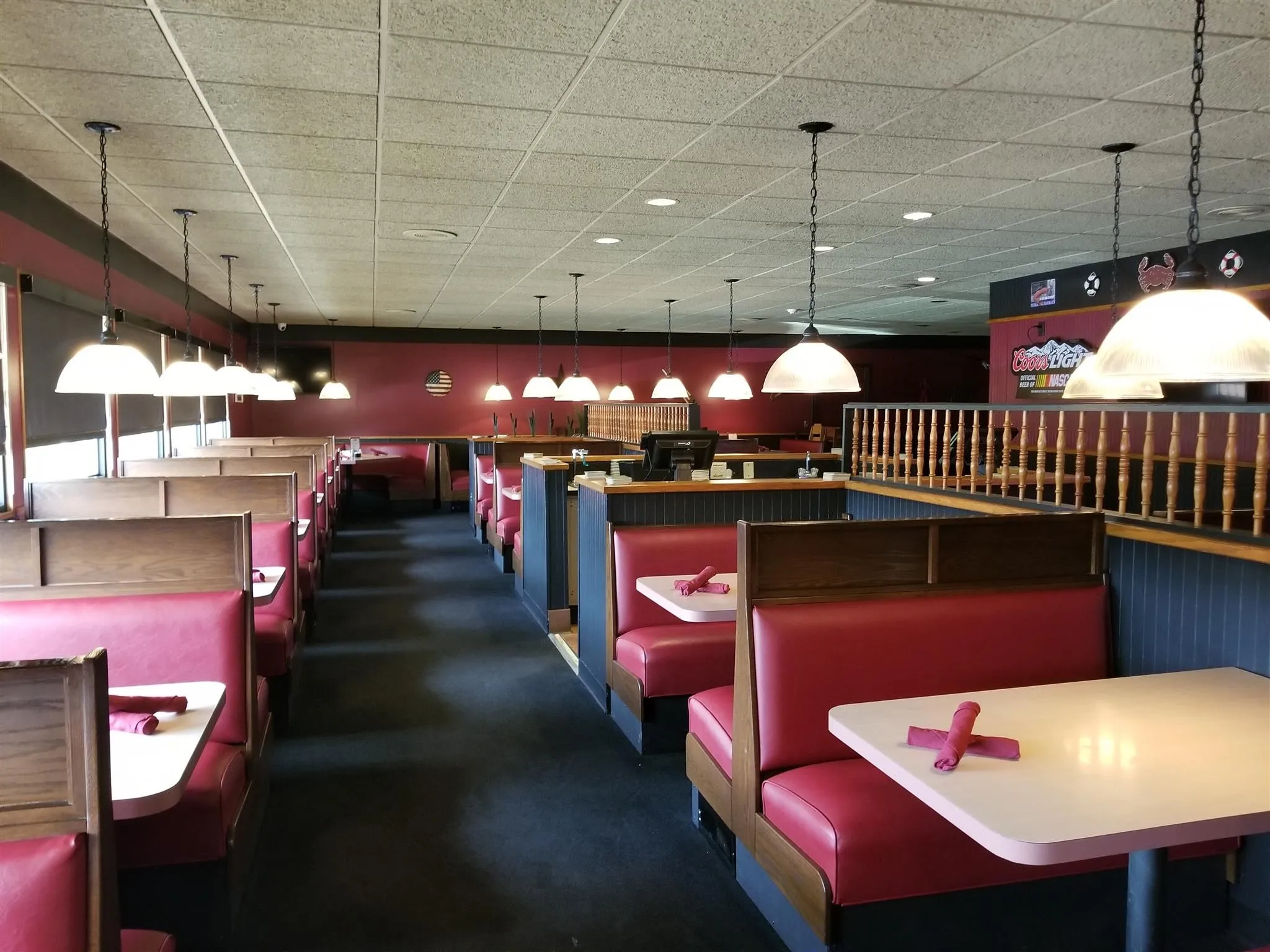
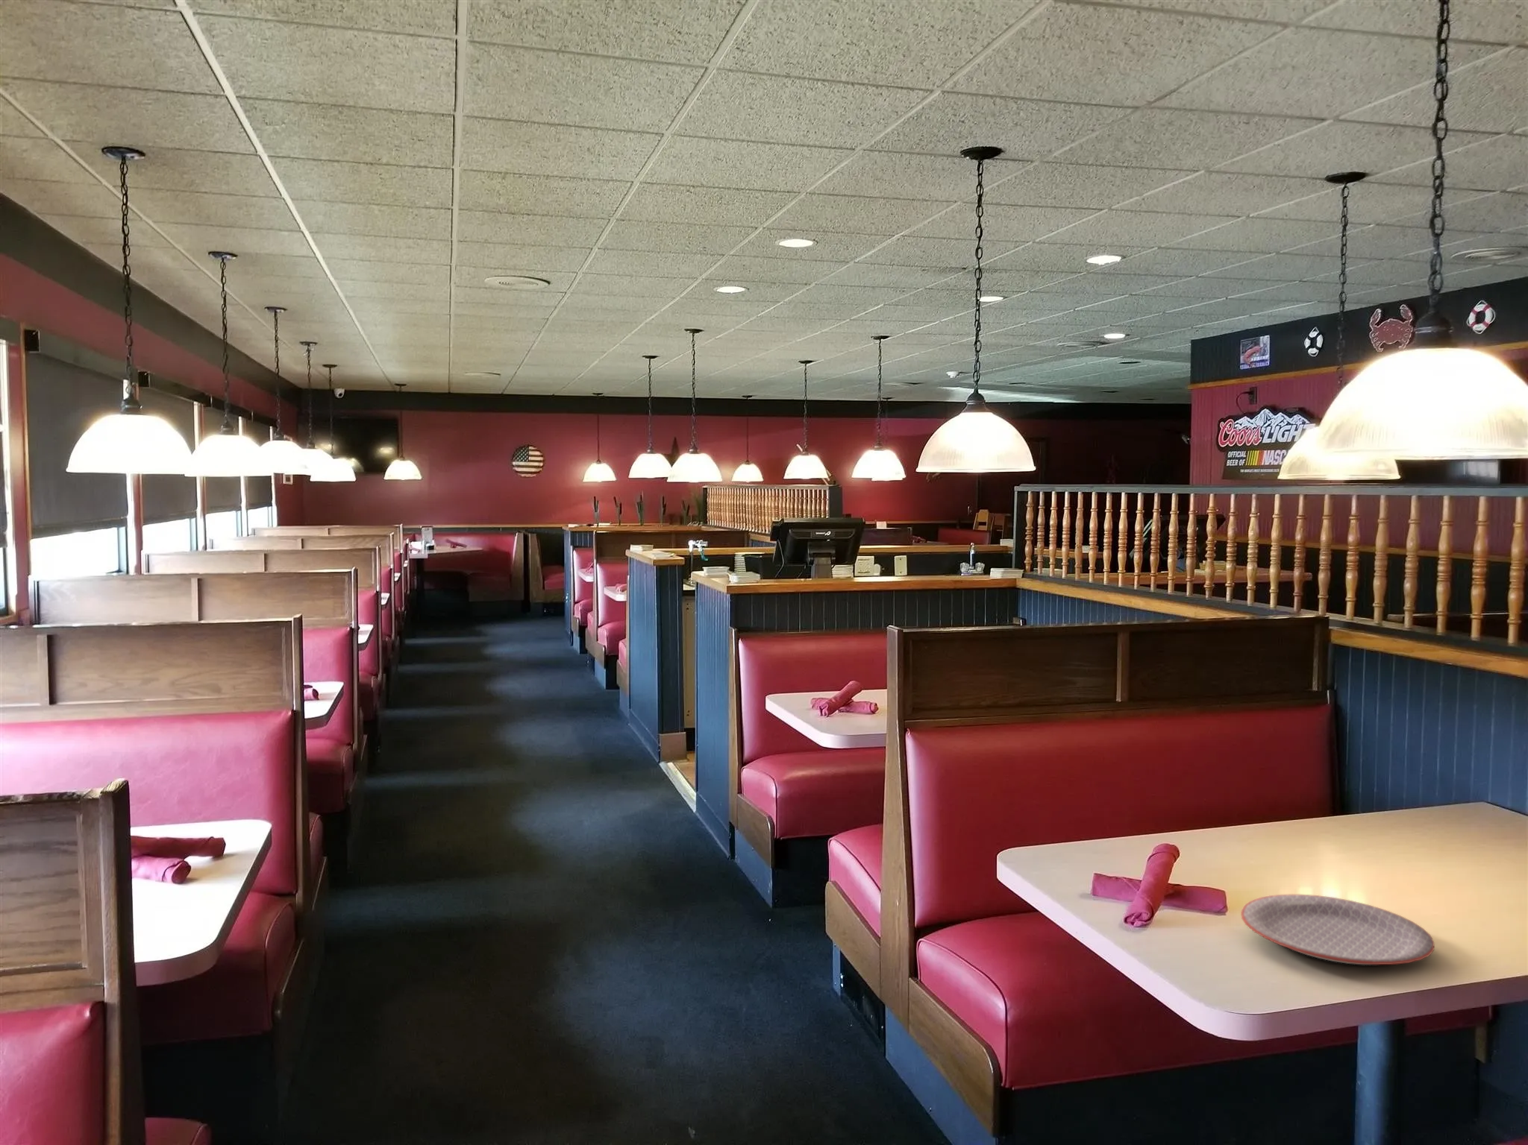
+ plate (1333, 932)
